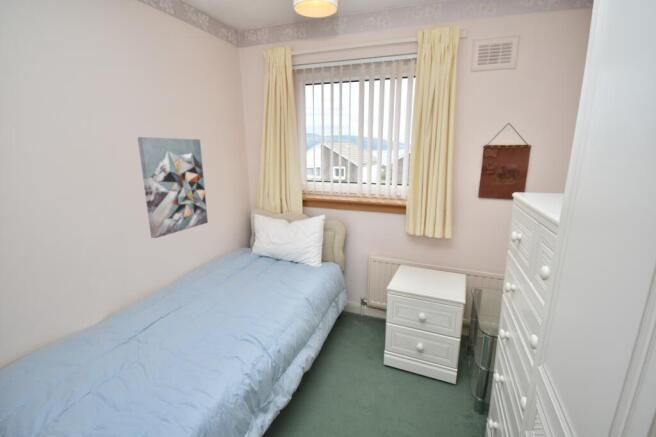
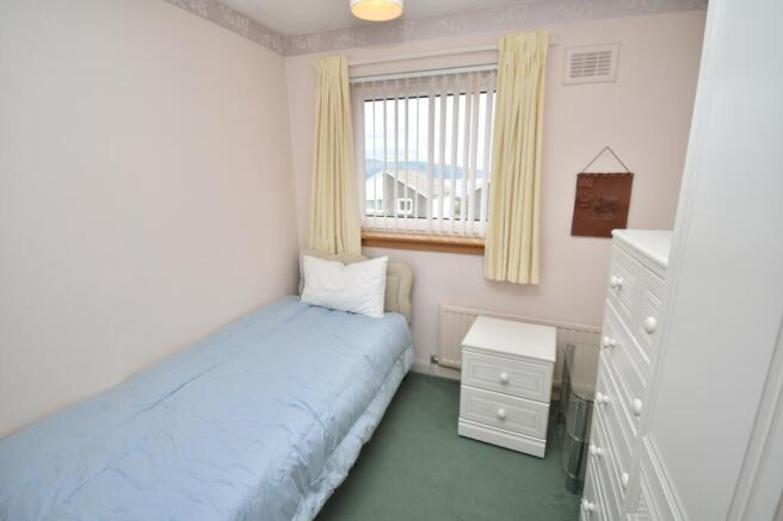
- wall art (177, 185)
